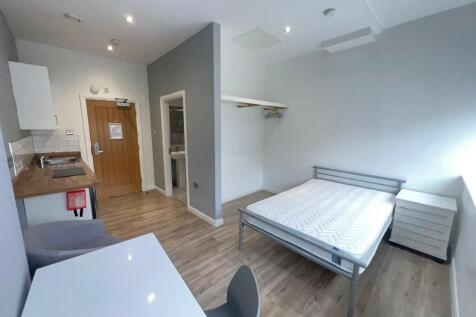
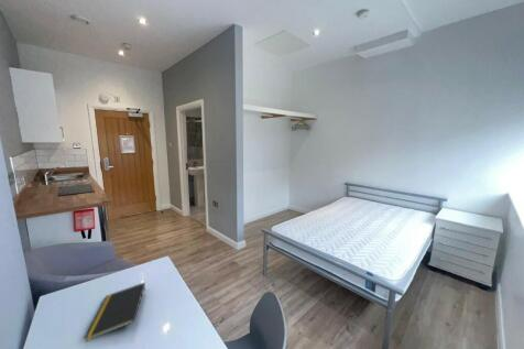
+ notepad (118, 307)
